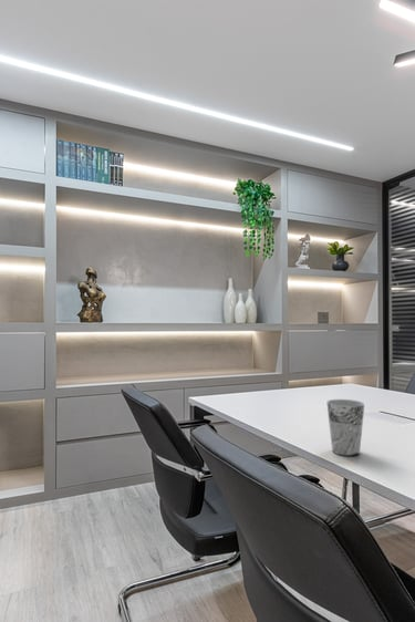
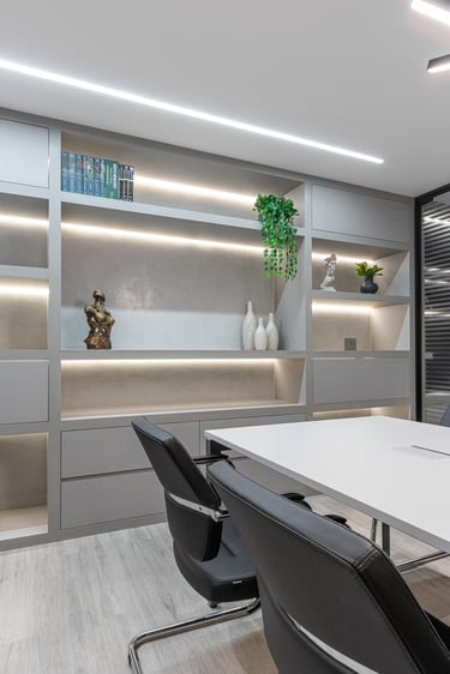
- cup (345, 426)
